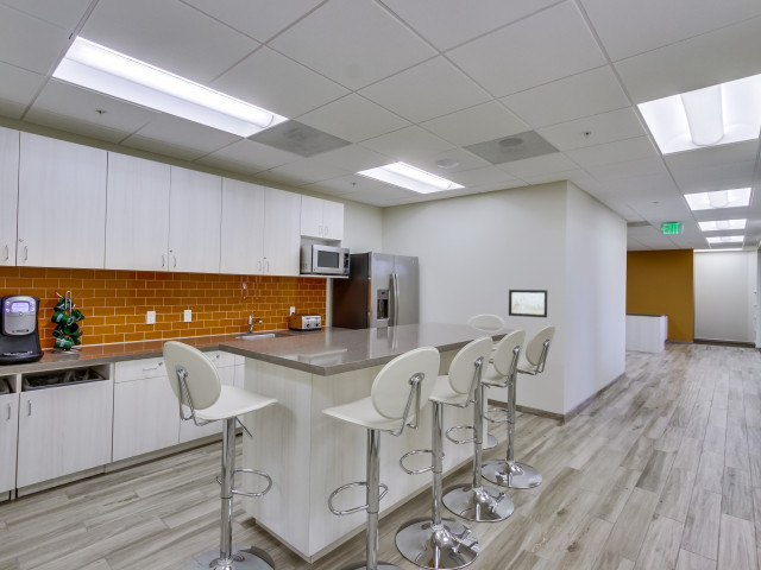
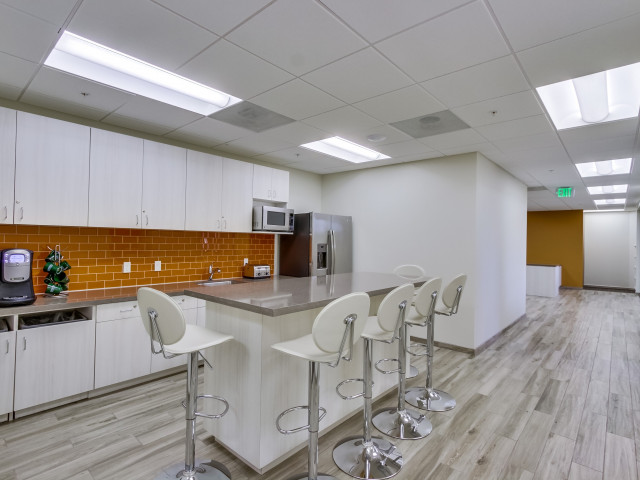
- wall art (527, 303)
